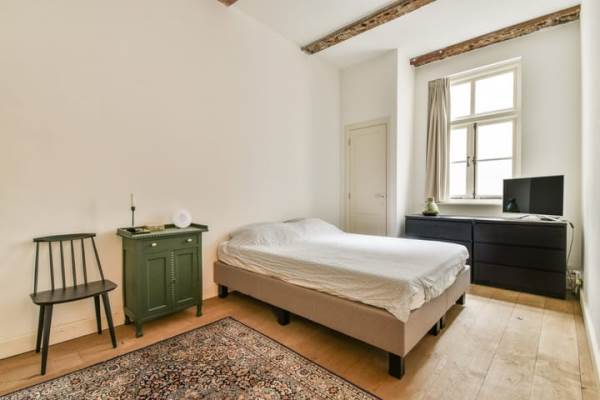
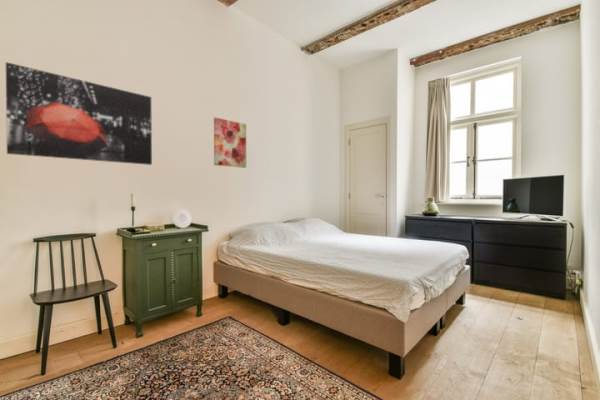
+ wall art (230, 143)
+ wall art (89, 121)
